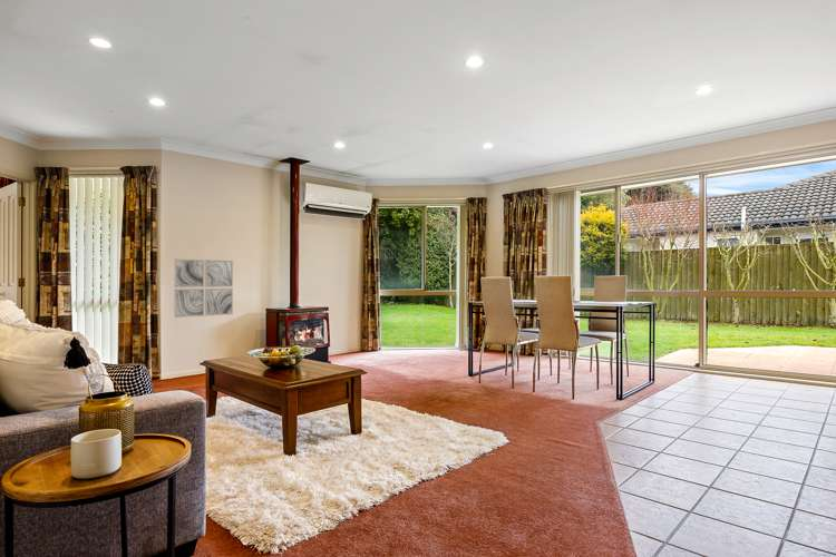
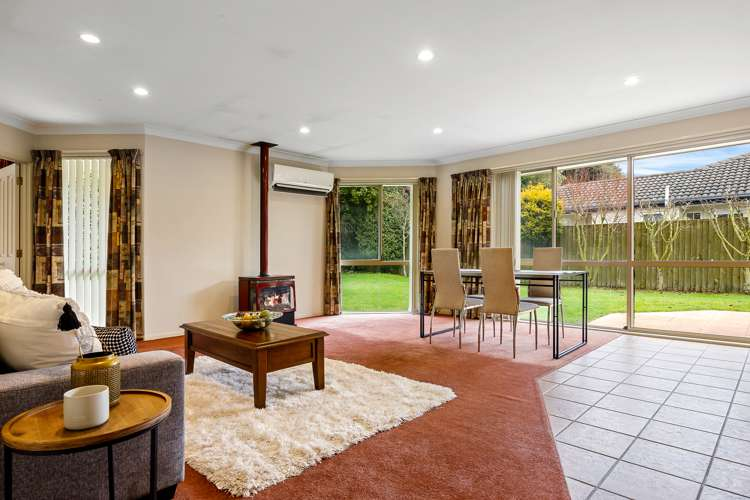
- wall art (205, 286)
